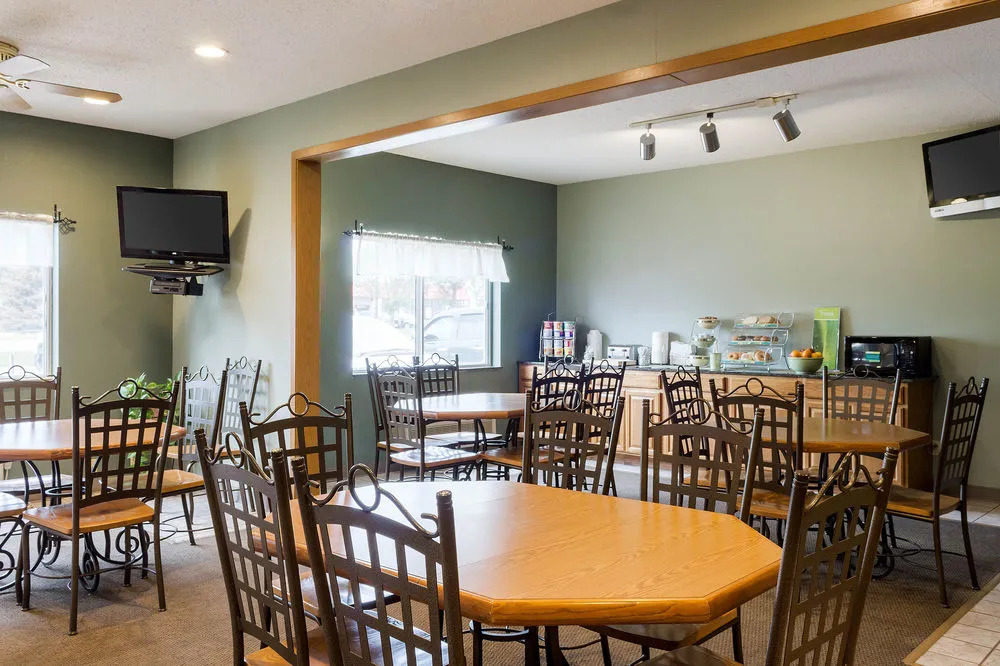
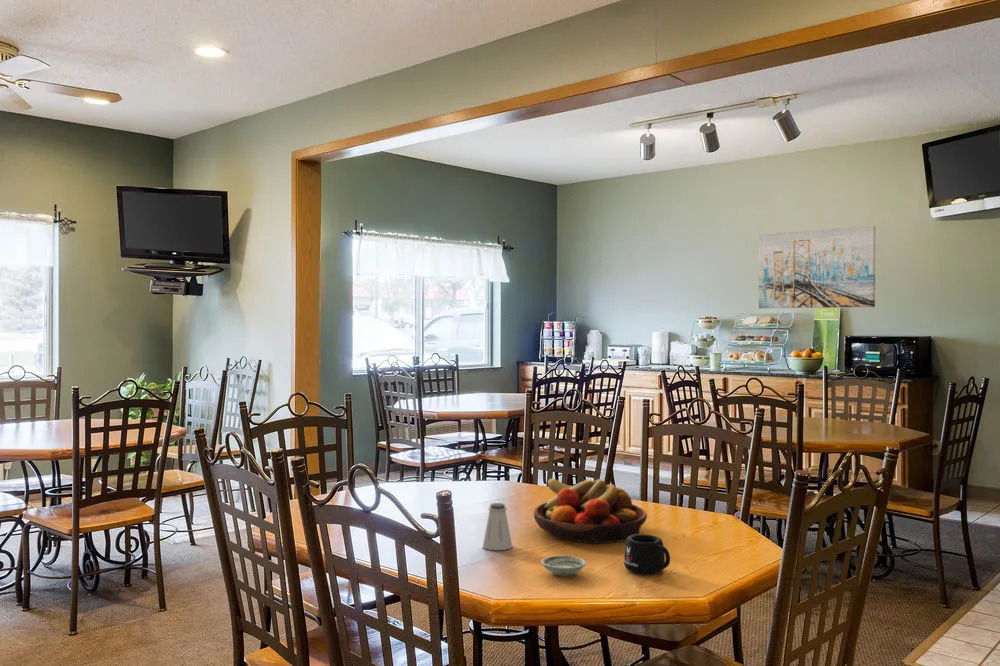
+ saltshaker (497, 525)
+ fruit bowl (588, 506)
+ saucer (563, 566)
+ wall art (814, 269)
+ mug (649, 555)
